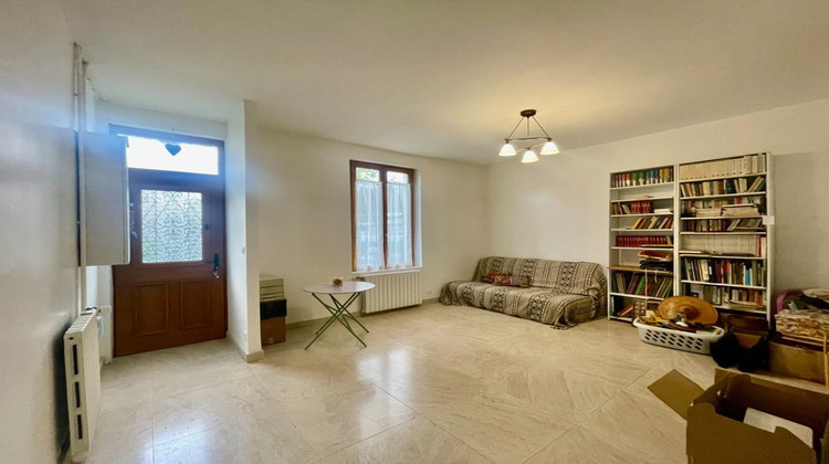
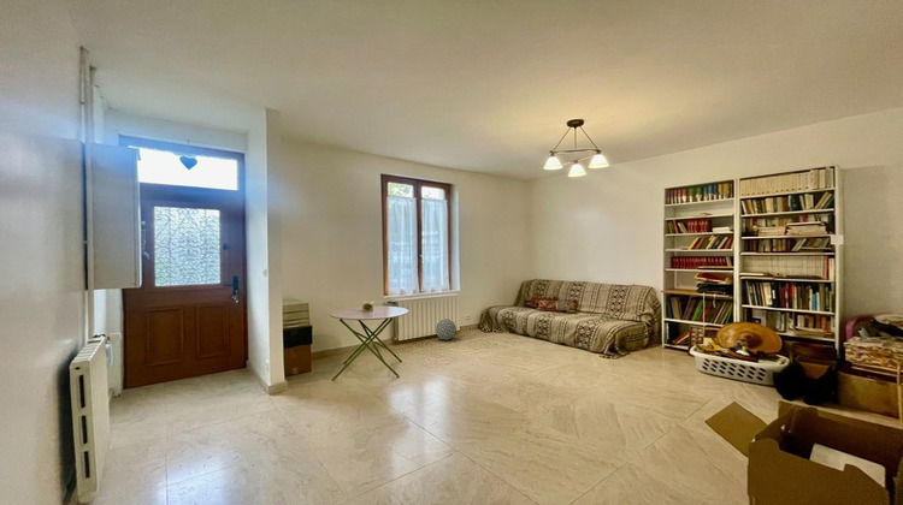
+ decorative ball (445, 328)
